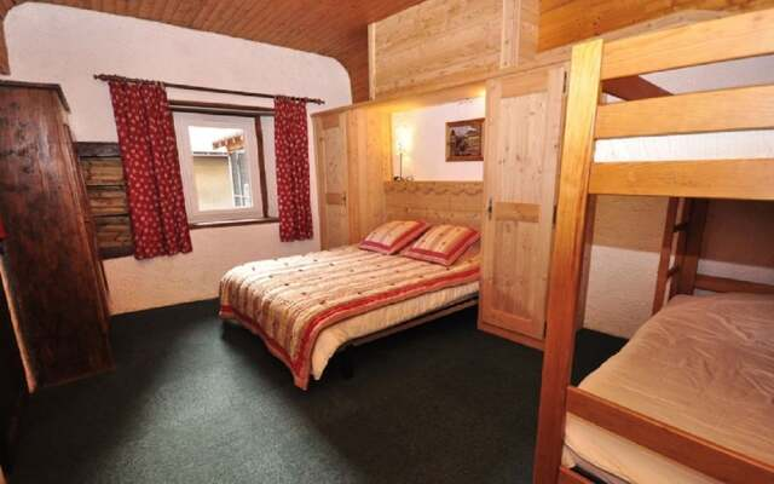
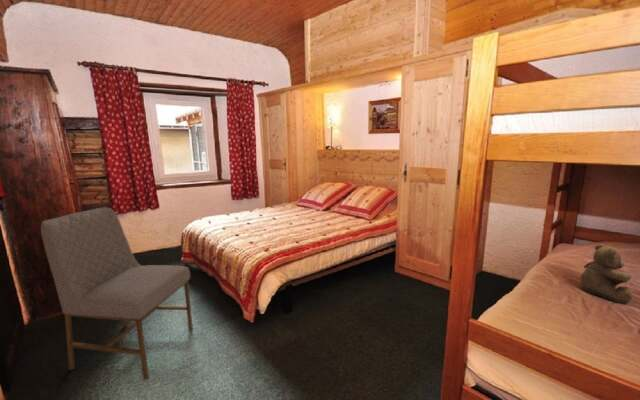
+ chair (124, 283)
+ teddy bear (607, 269)
